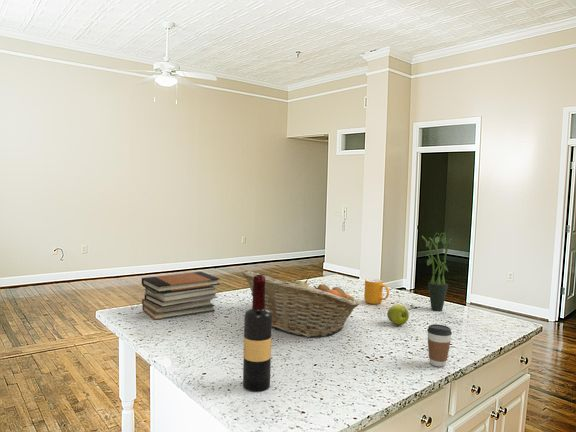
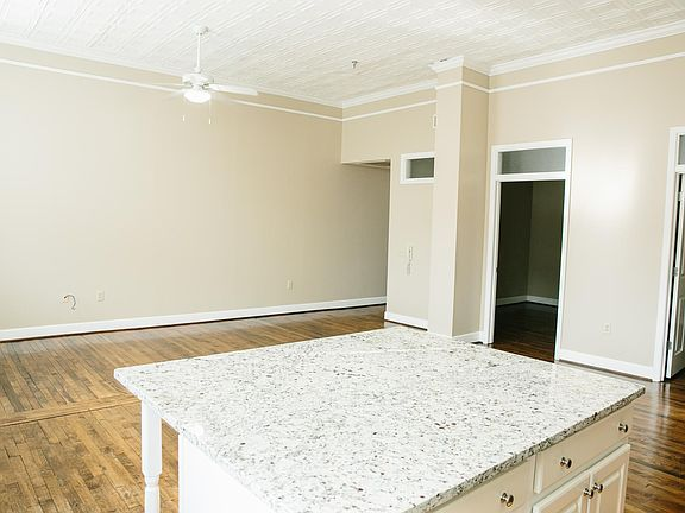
- coffee cup (438, 345)
- book stack (180, 294)
- fruit basket (298, 297)
- apple (397, 314)
- wine bottle (257, 331)
- potted plant (434, 270)
- mug (377, 292)
